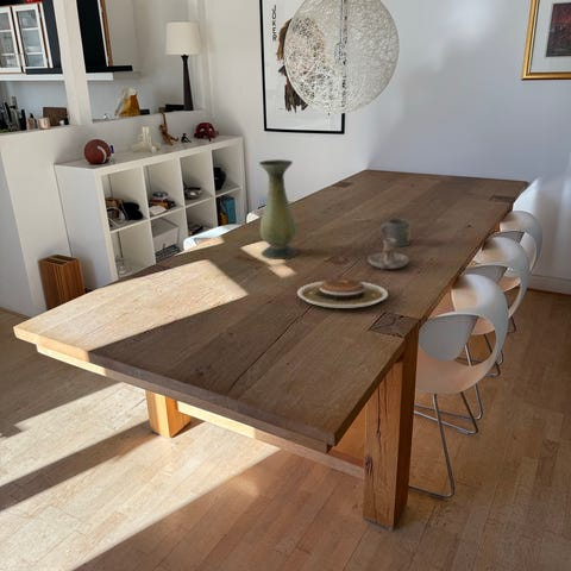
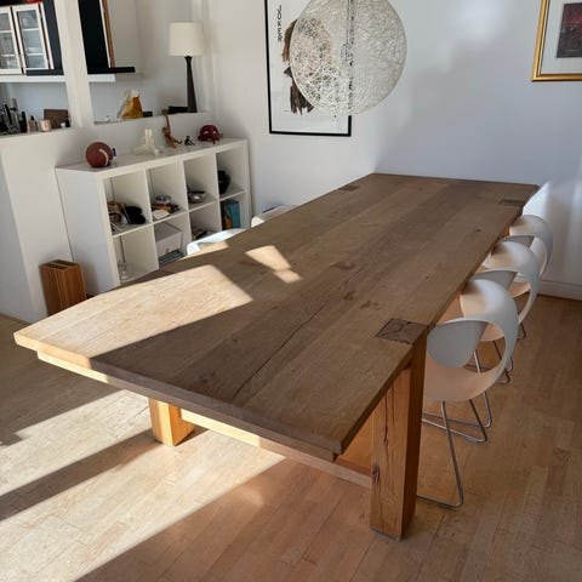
- plate (341, 290)
- vase (277, 208)
- mug (394, 232)
- candle holder (387, 253)
